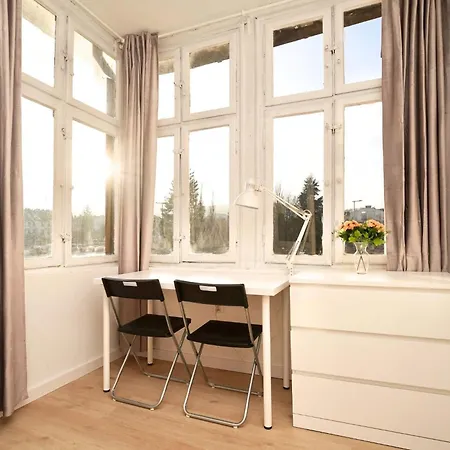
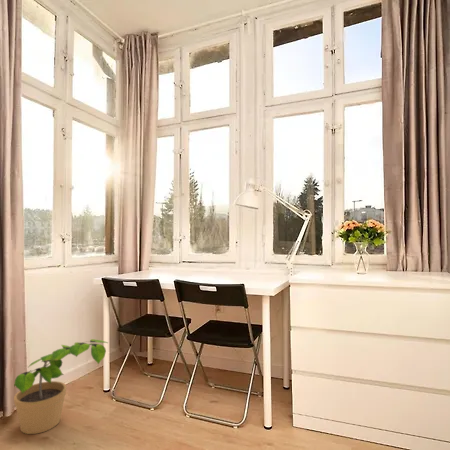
+ potted plant (57, 386)
